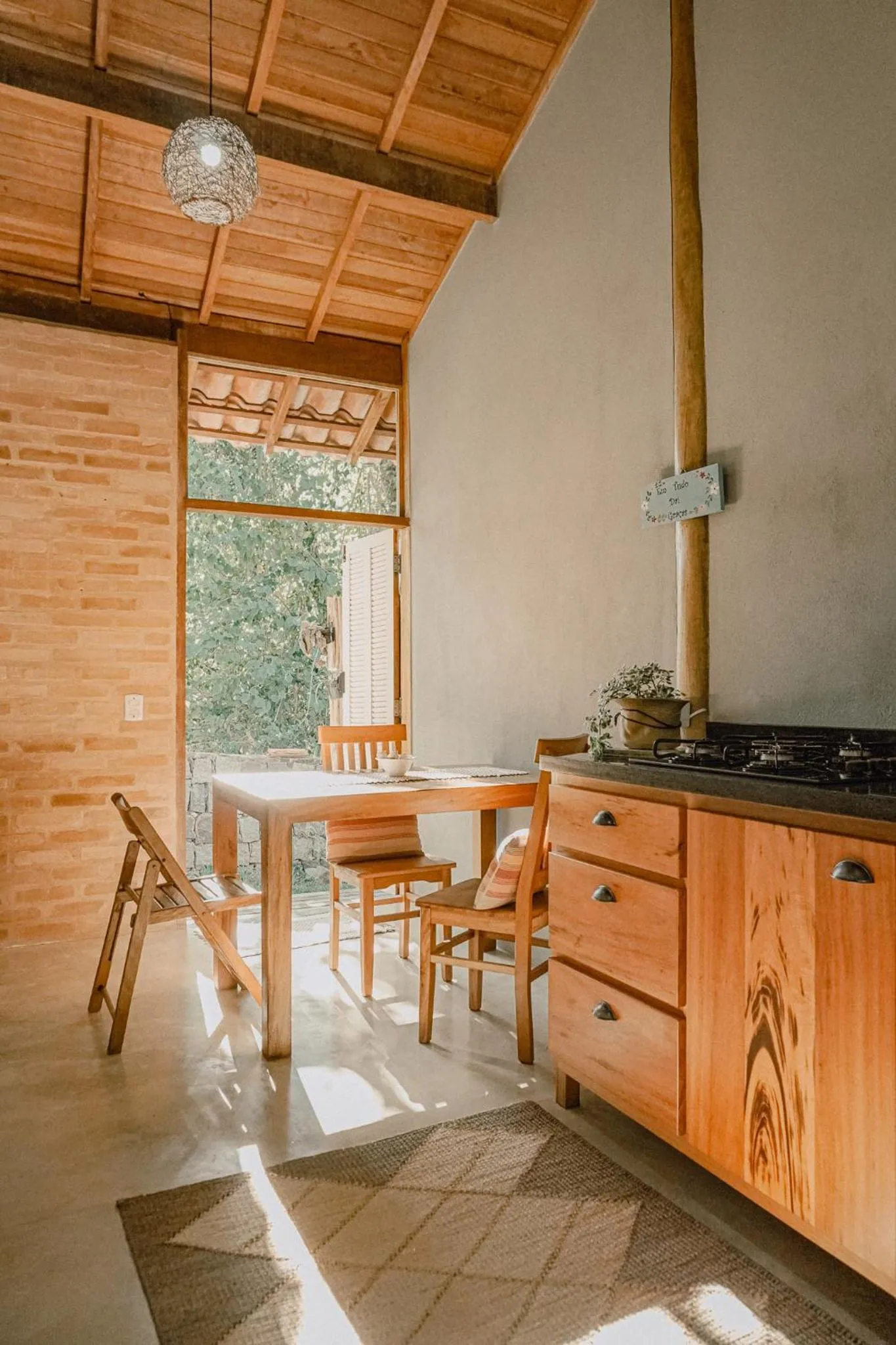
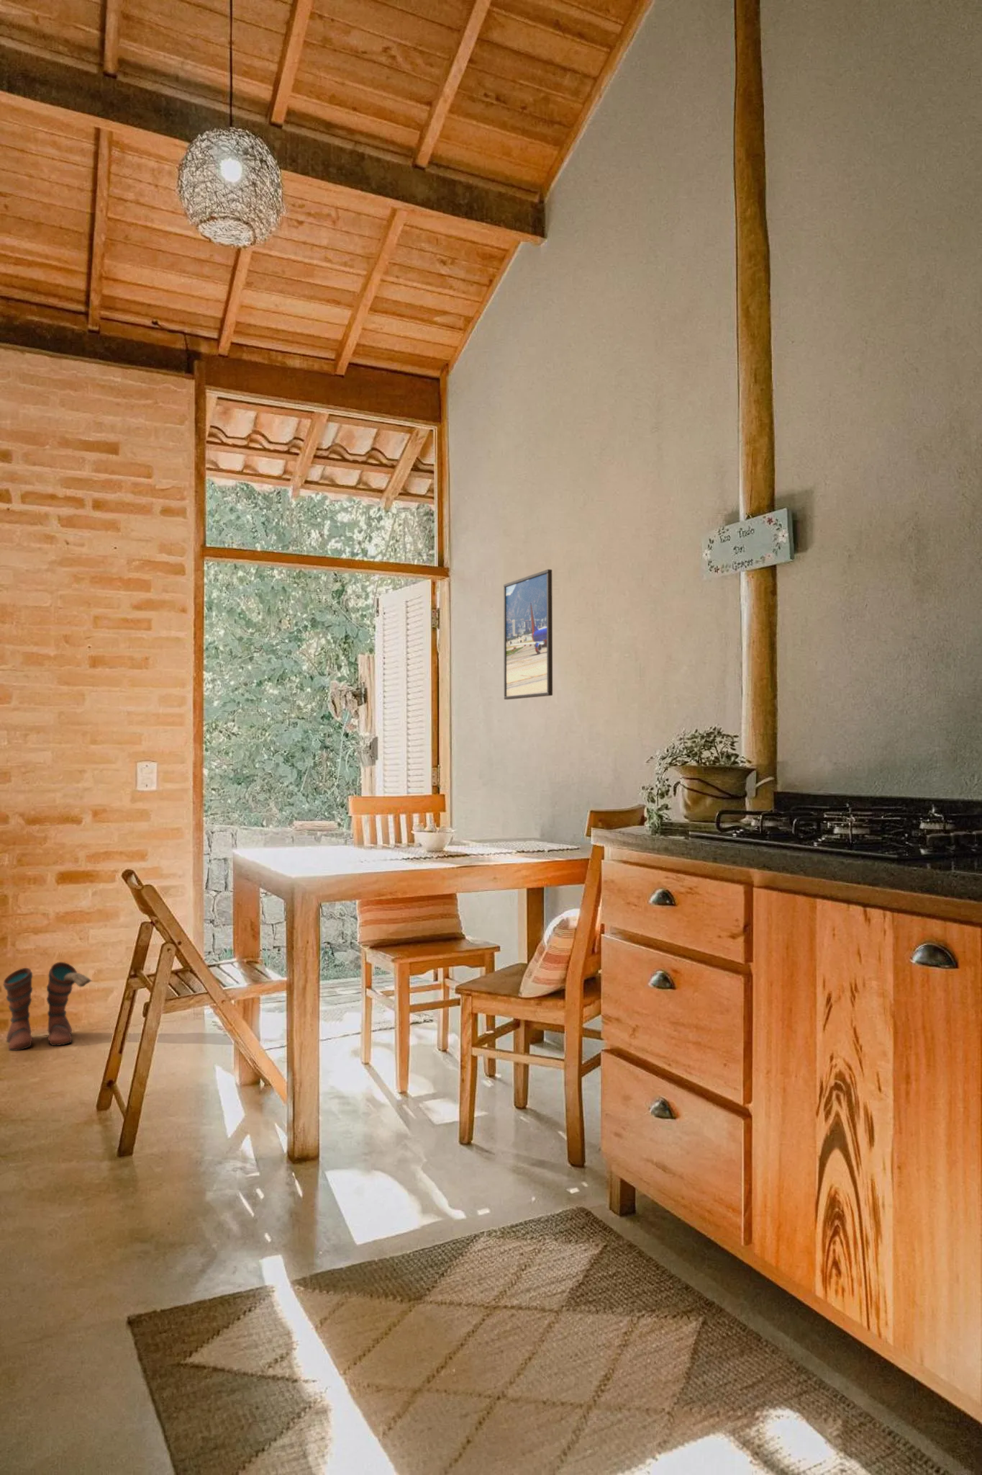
+ boots (47, 1002)
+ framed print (526, 637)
